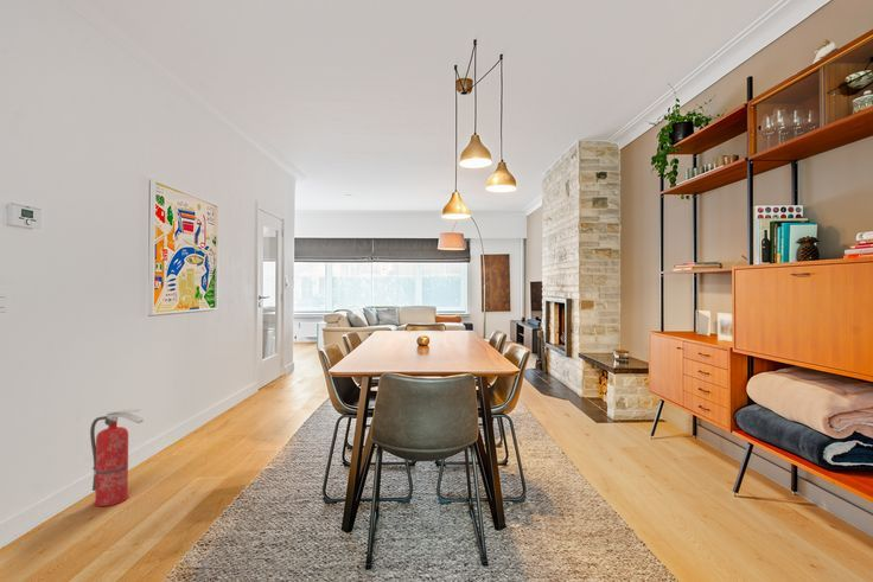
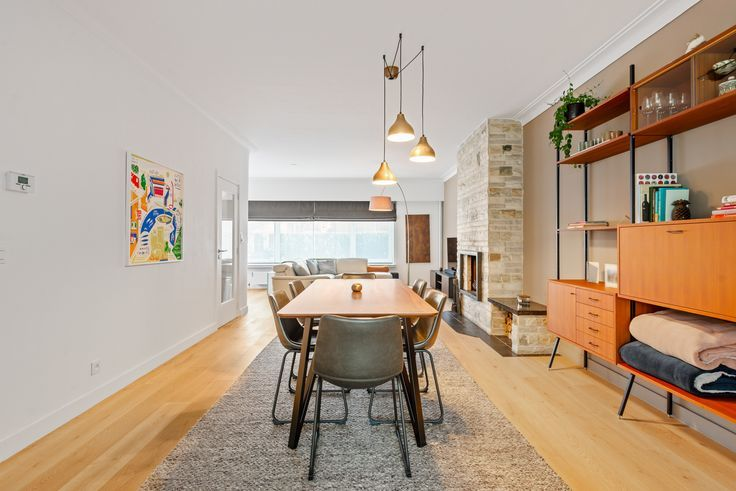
- fire extinguisher (116, 454)
